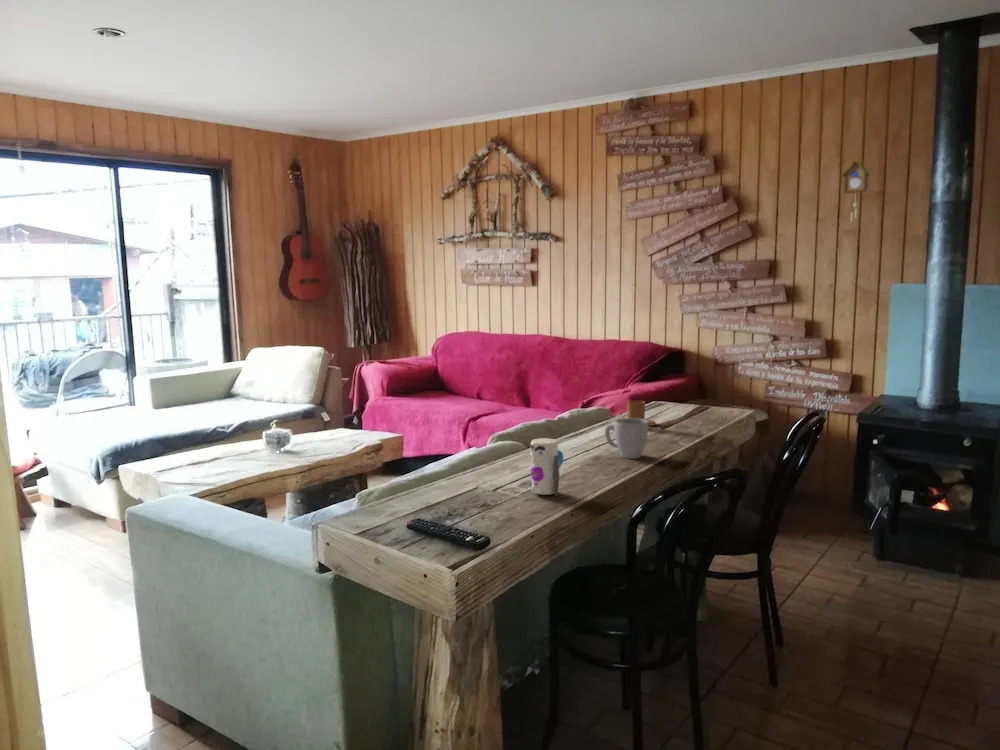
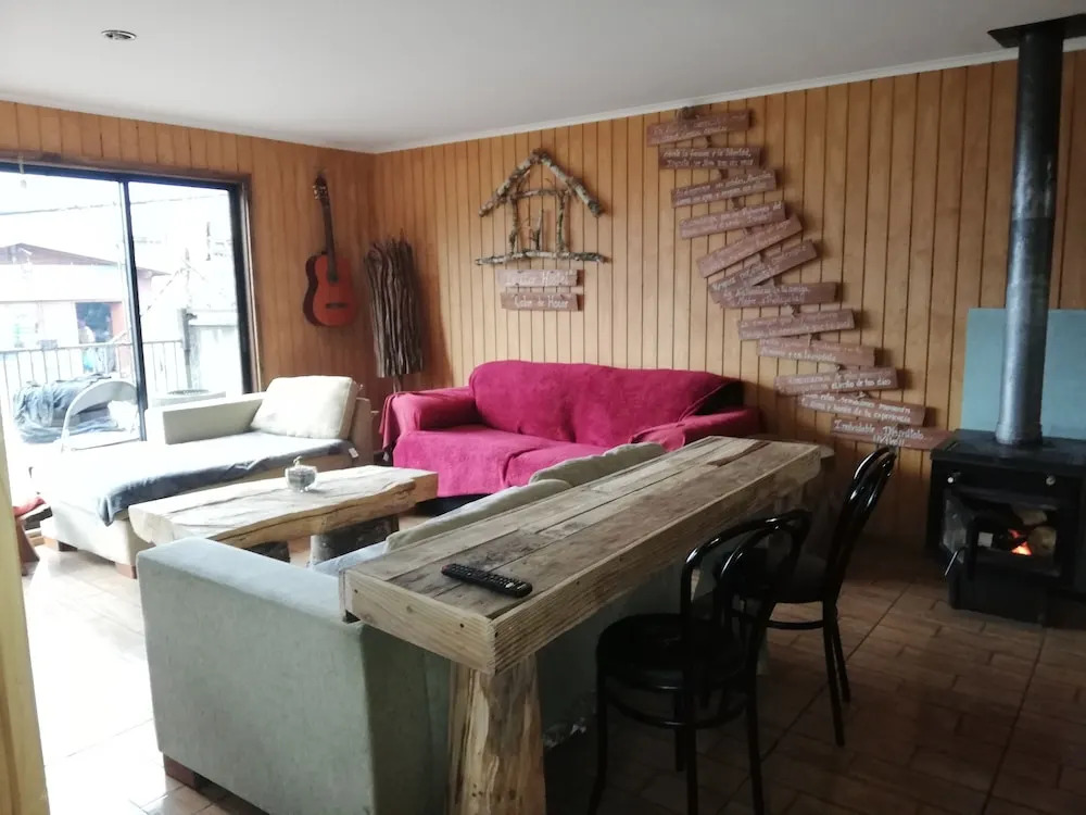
- toy (549, 466)
- cuckoo clock (855, 191)
- candle (641, 413)
- mug (625, 438)
